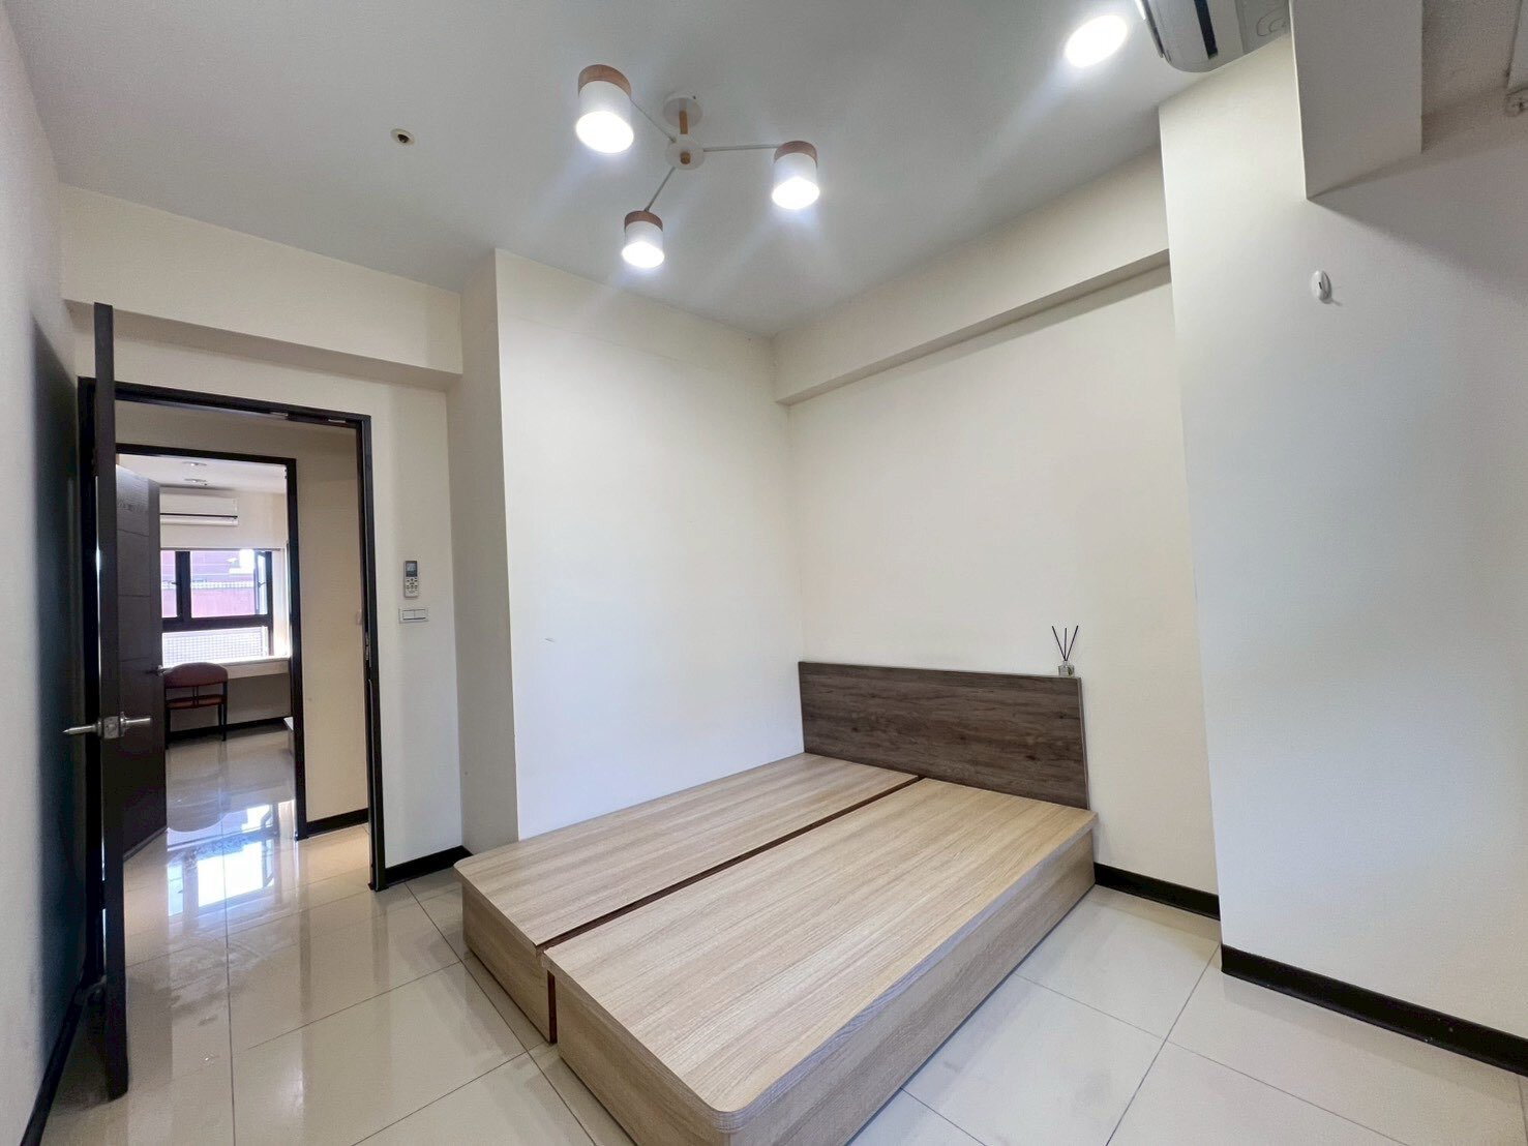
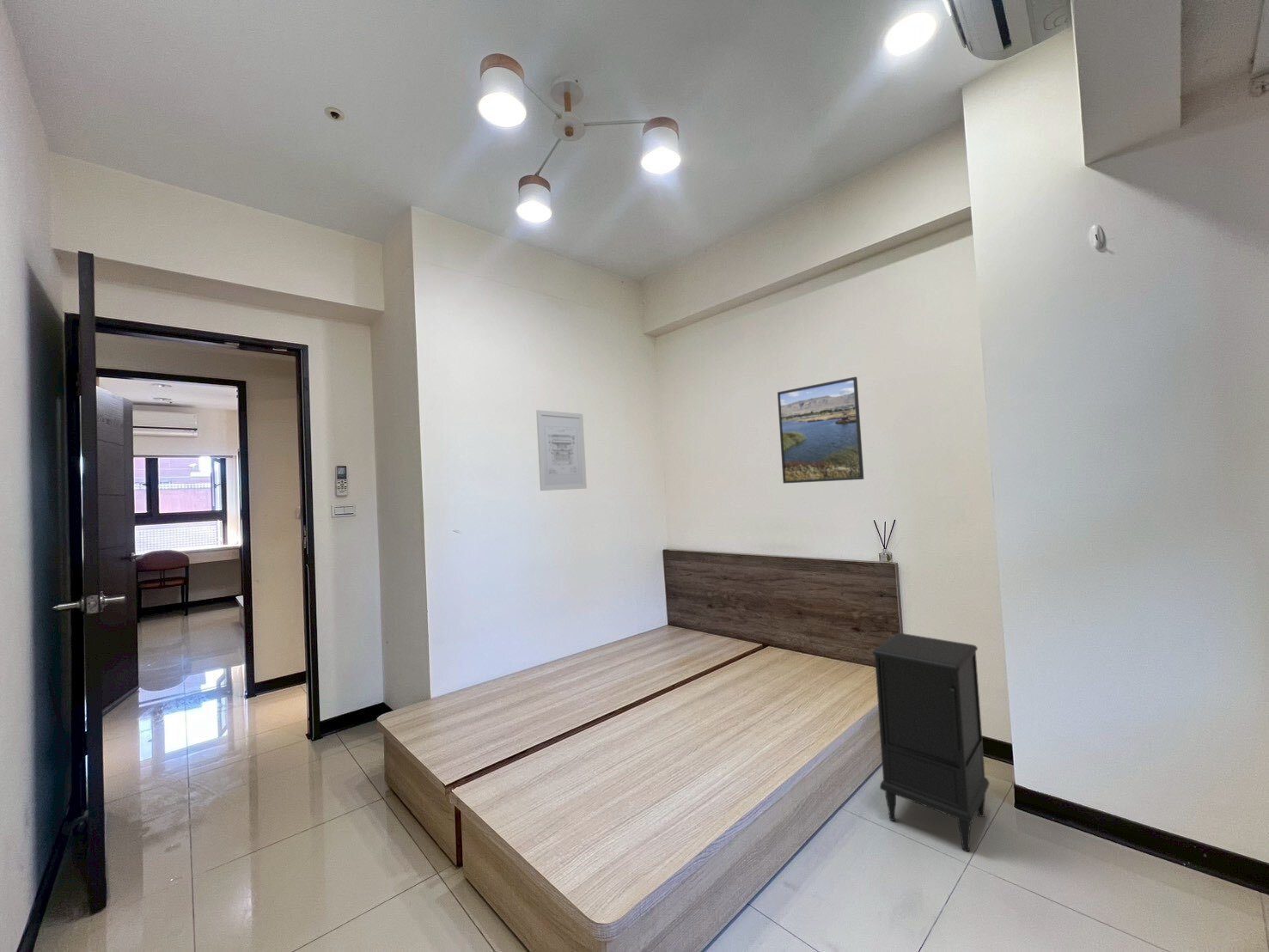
+ nightstand (930, 732)
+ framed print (818, 433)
+ wall art (562, 450)
